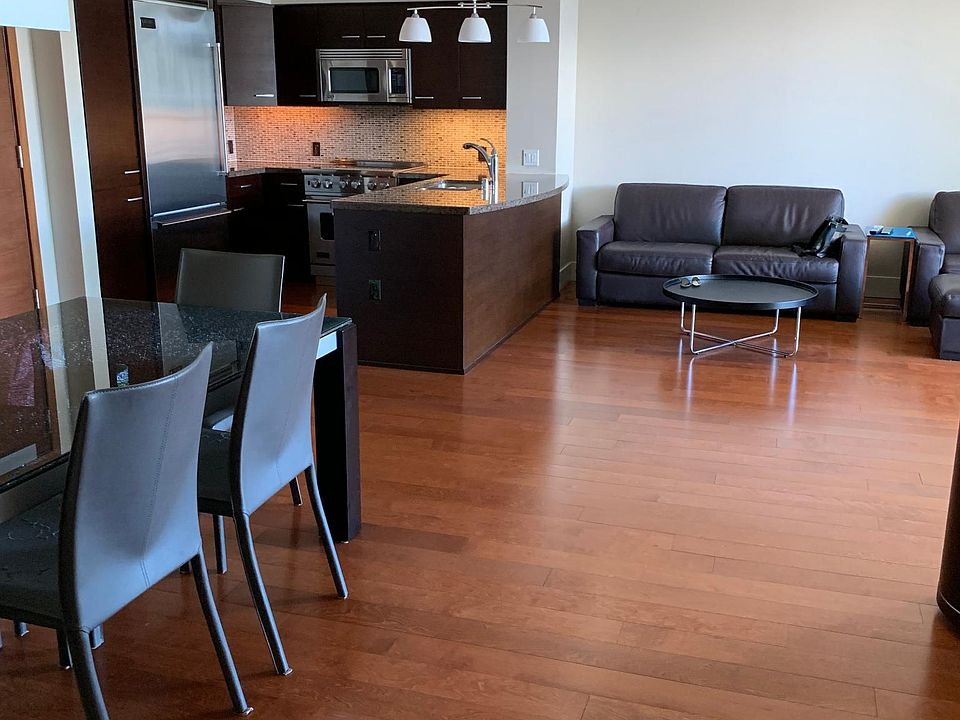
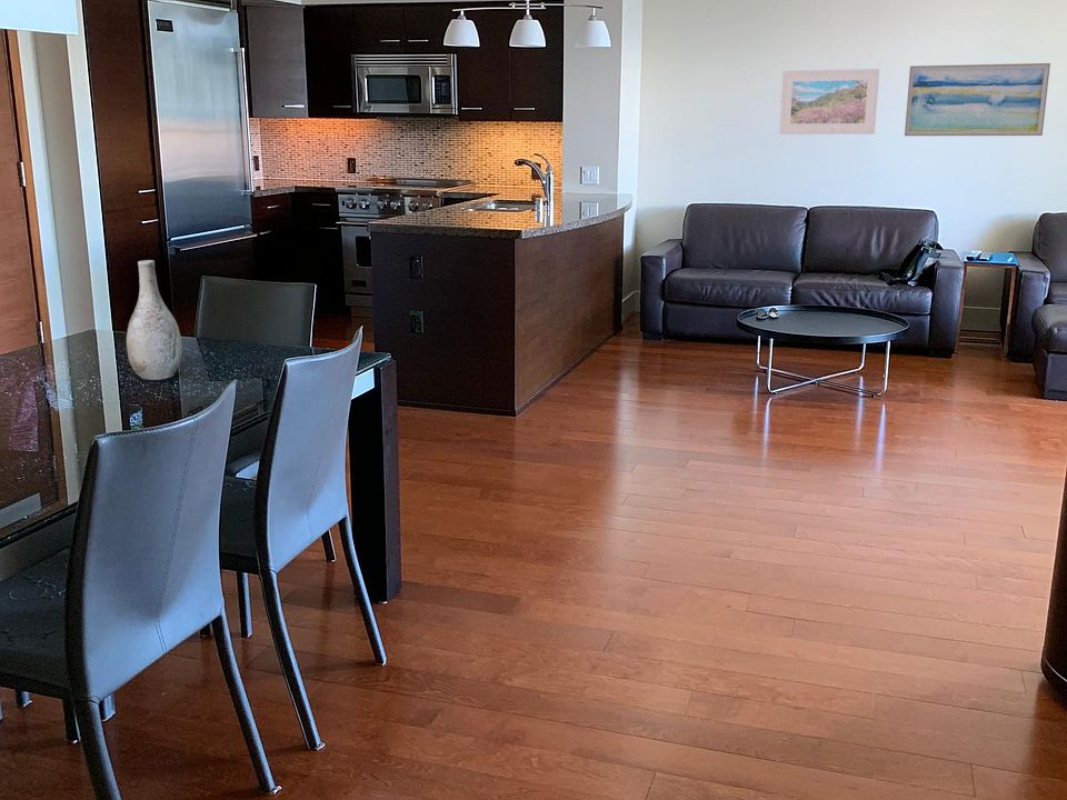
+ vase (151, 319)
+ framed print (828, 102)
+ wall art (975, 100)
